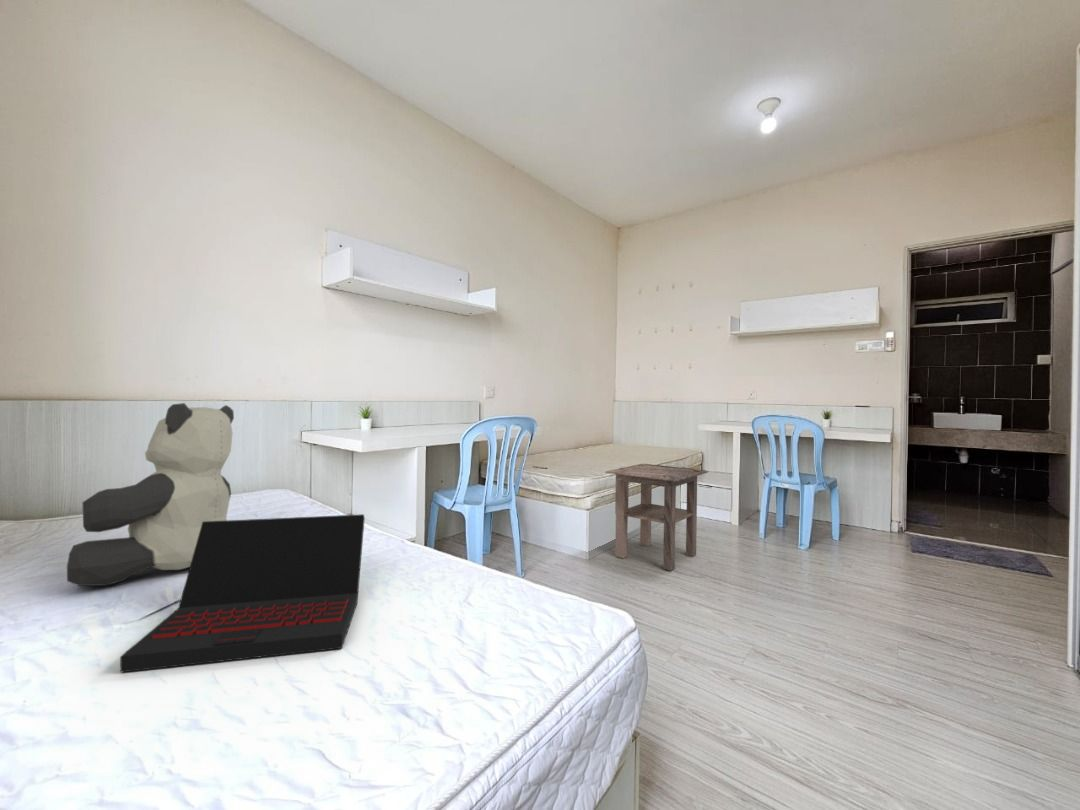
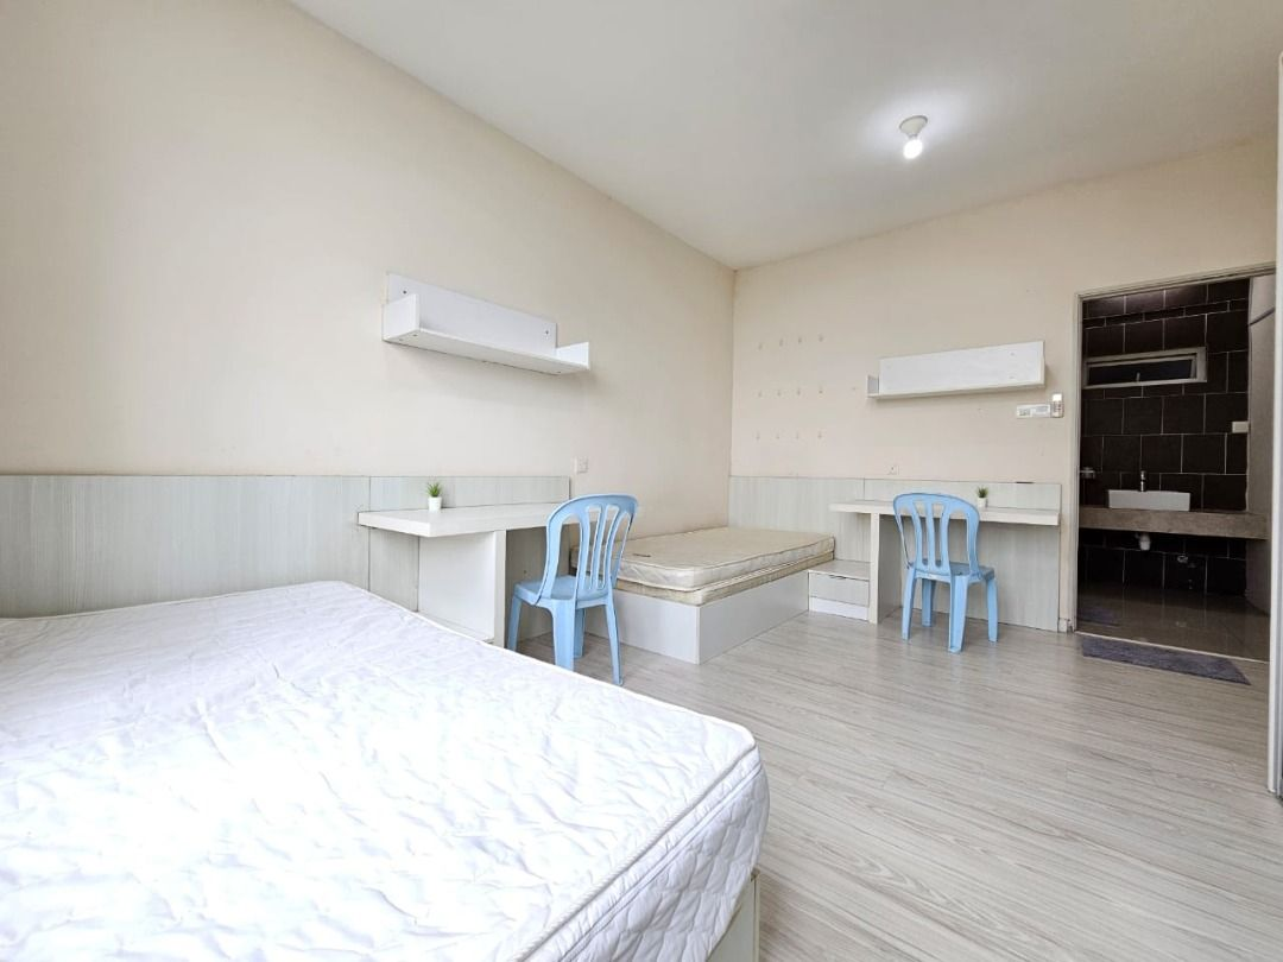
- side table (656, 512)
- laptop (266, 576)
- teddy bear (173, 483)
